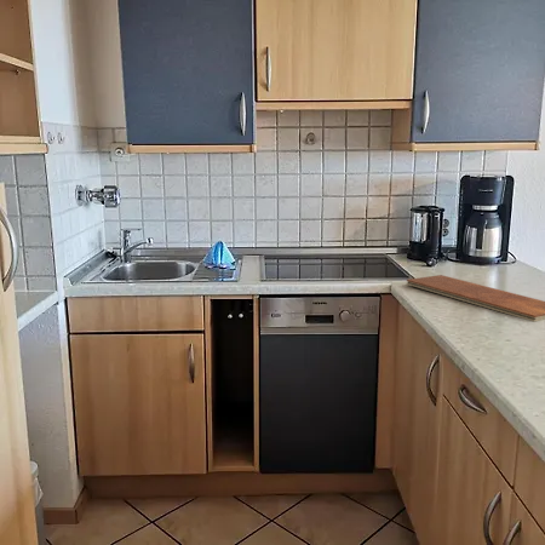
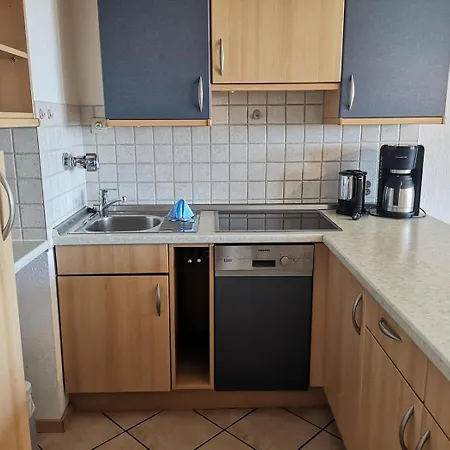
- chopping board (481, 294)
